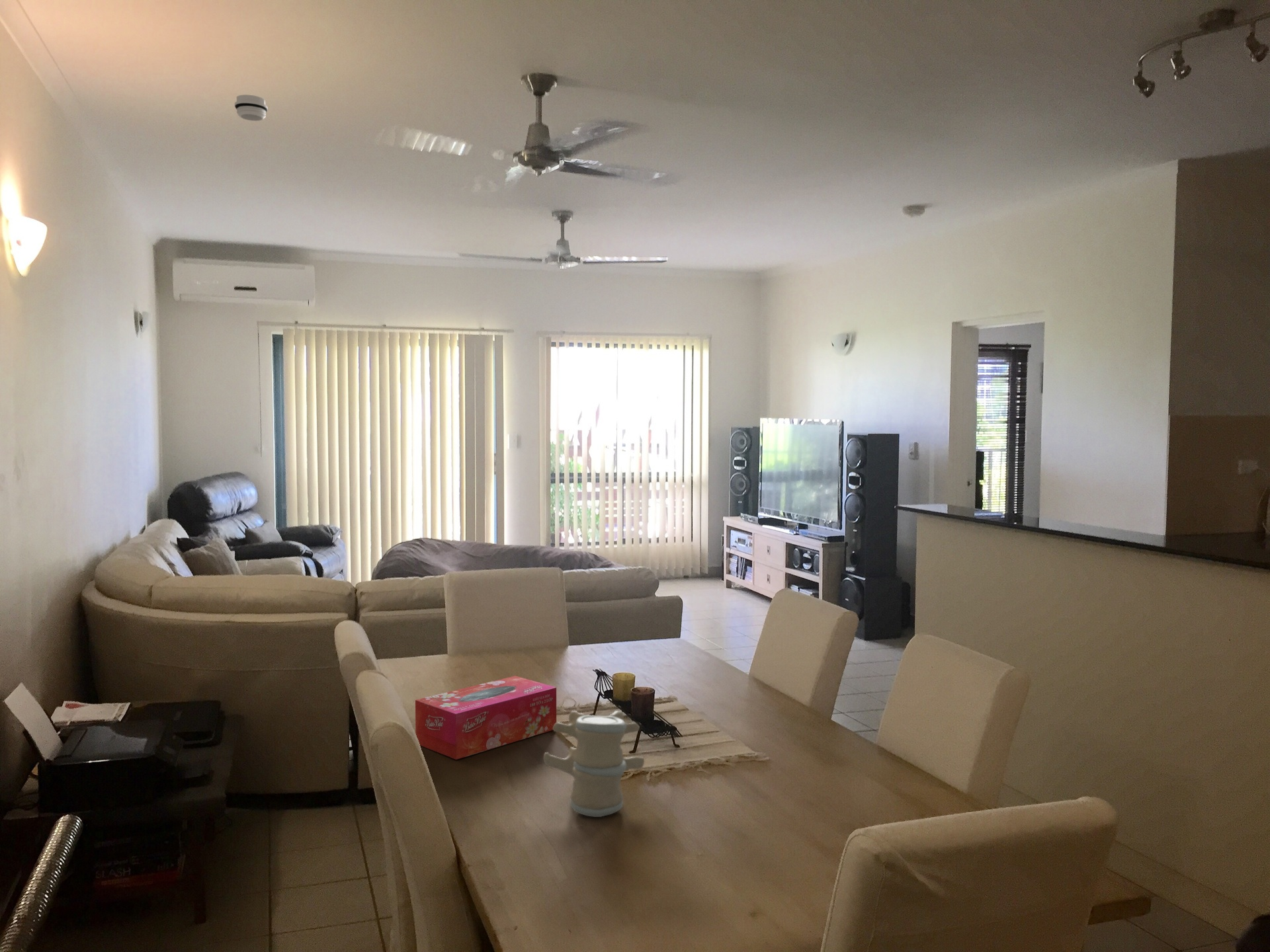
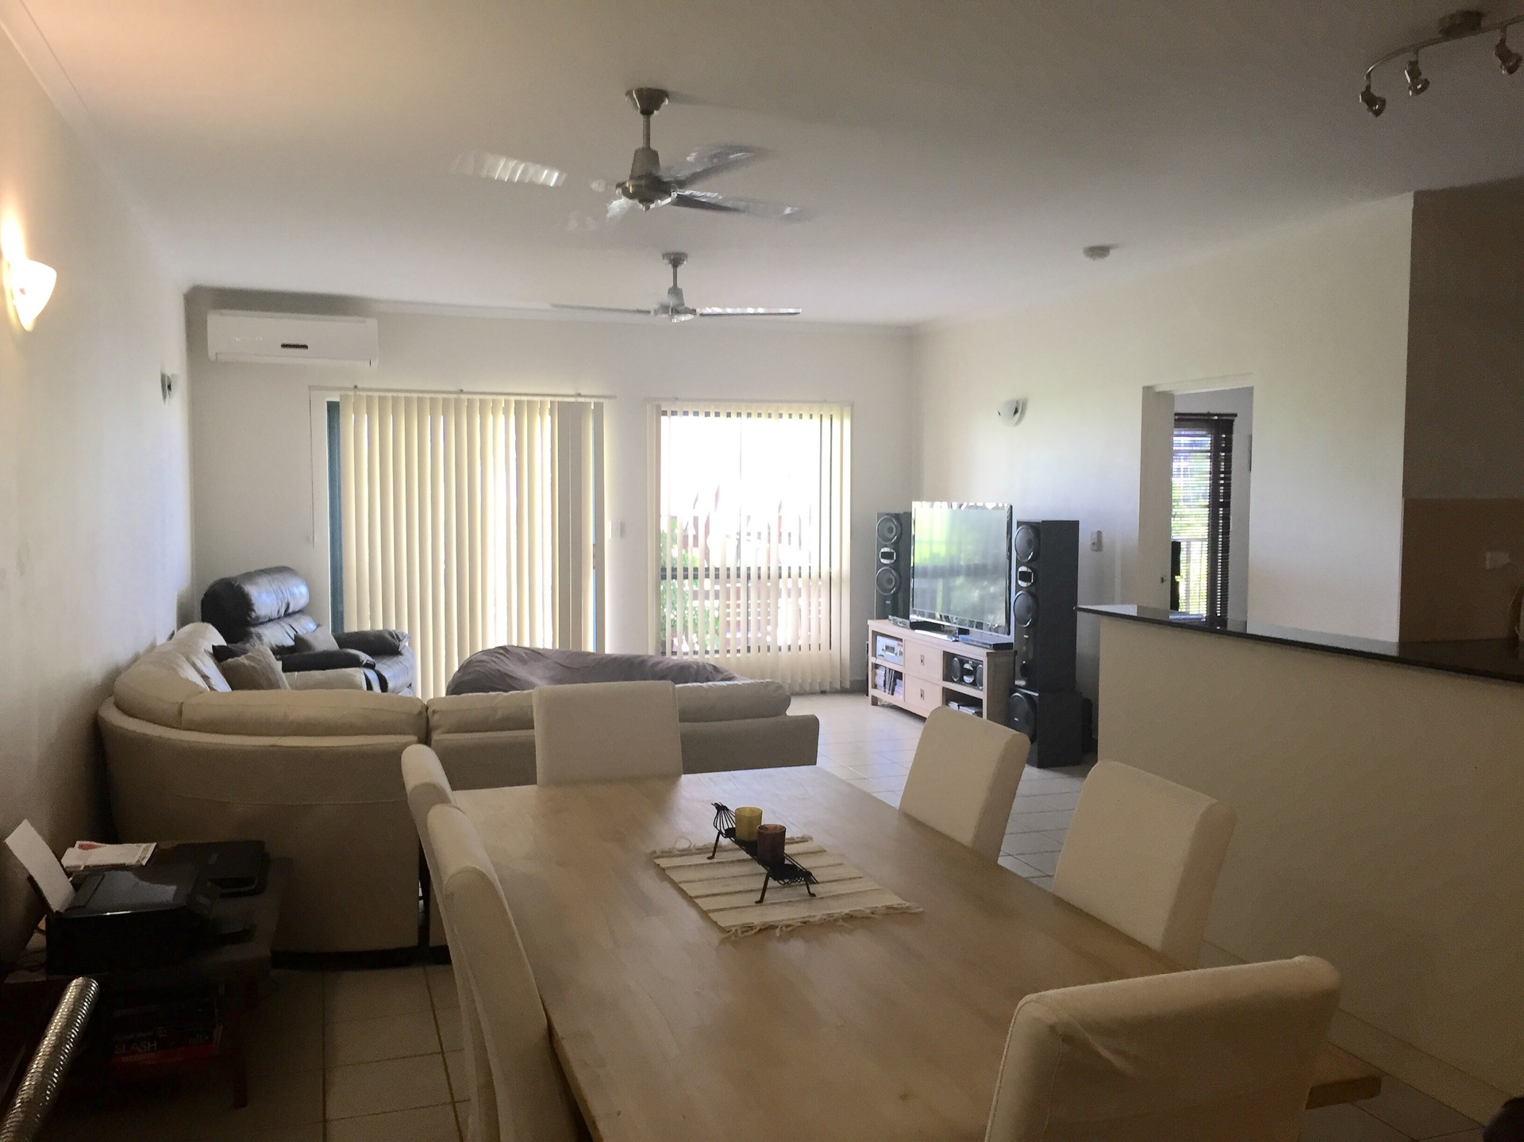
- smoke detector (251, 108)
- tissue box (487, 715)
- anatomical model (595, 754)
